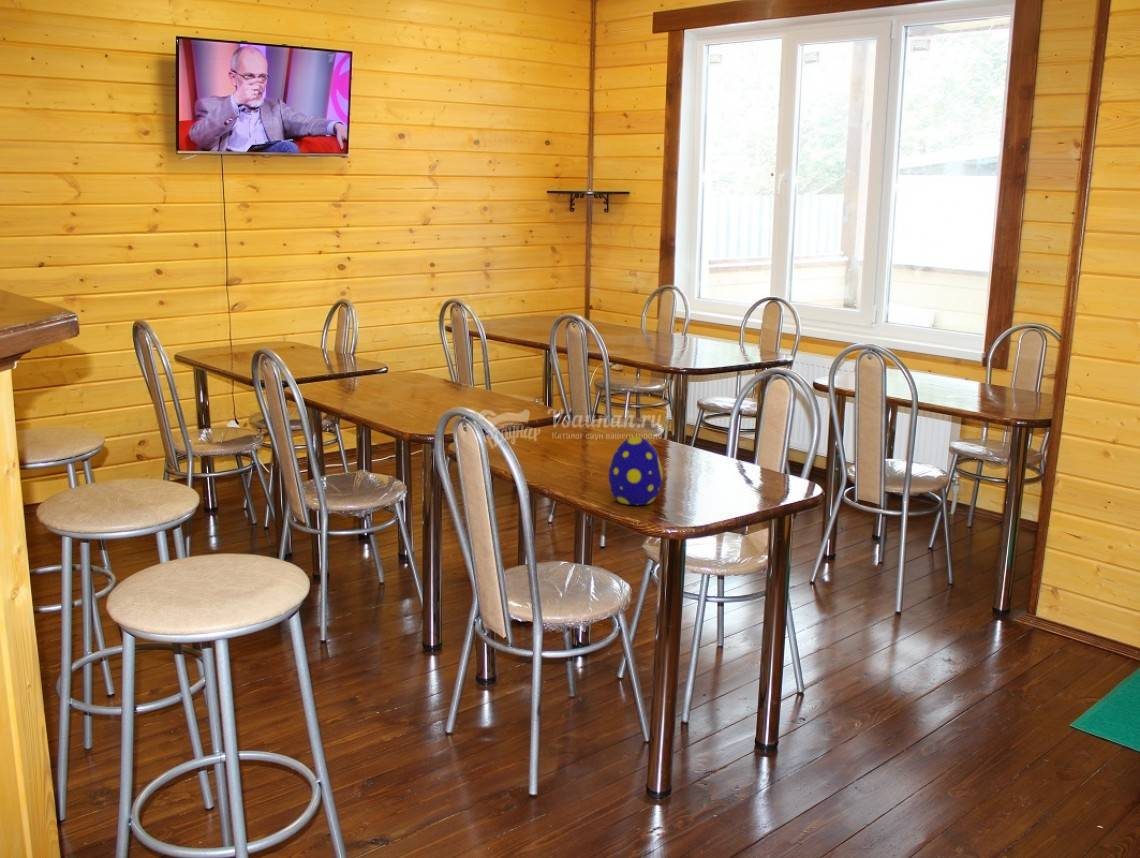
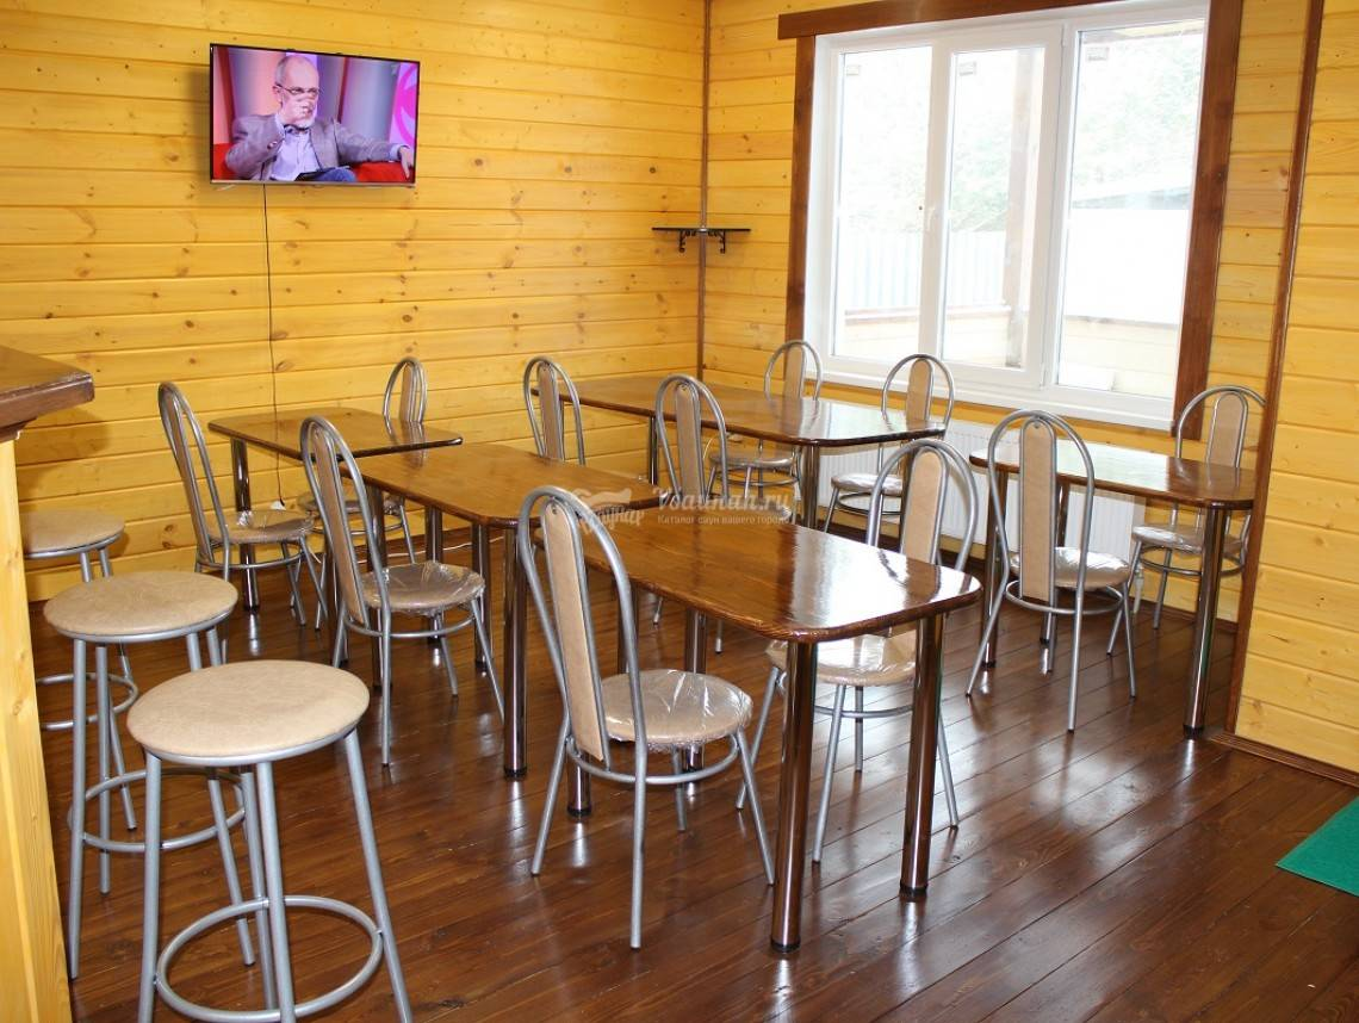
- decorative egg (635, 468)
